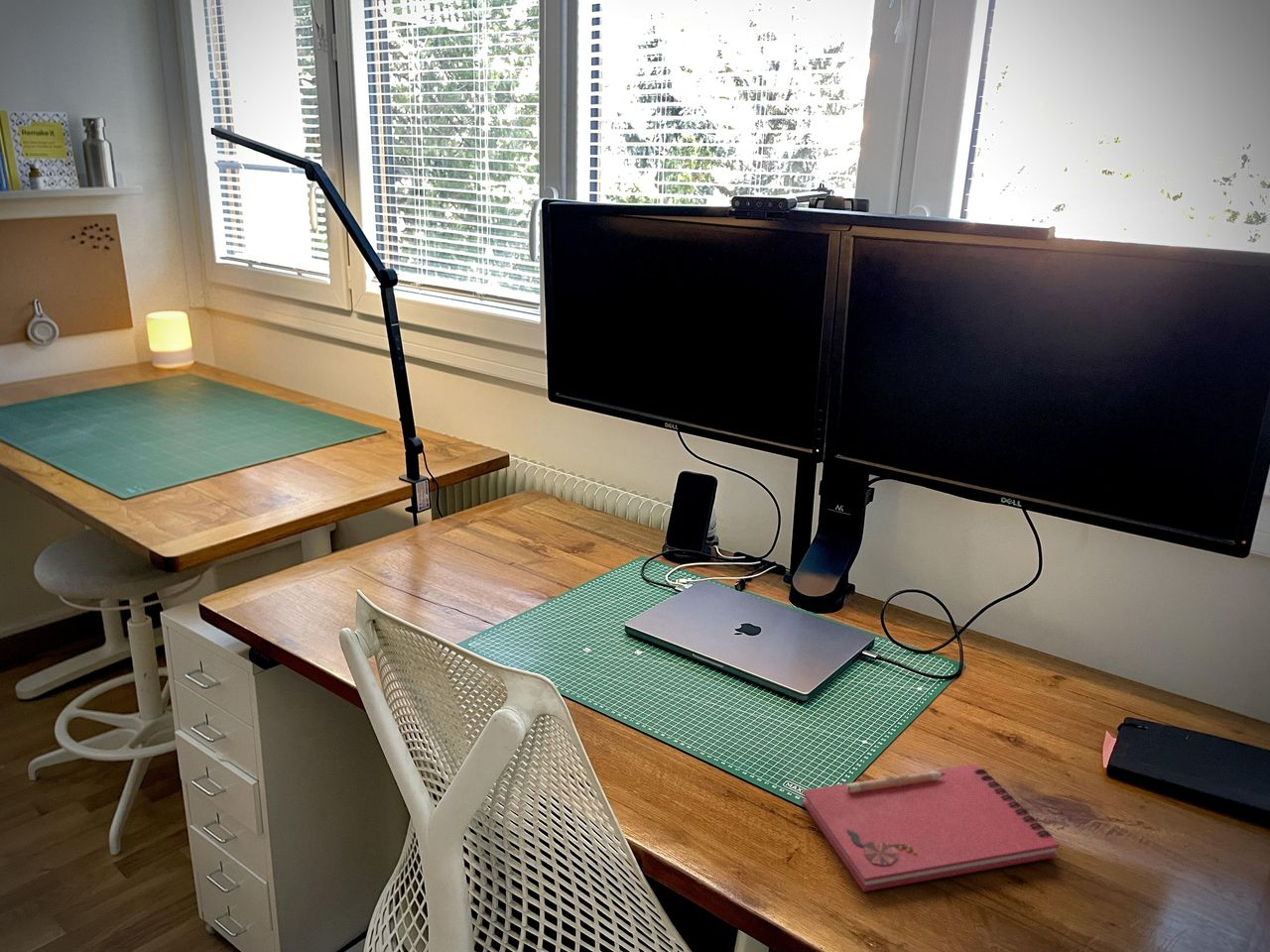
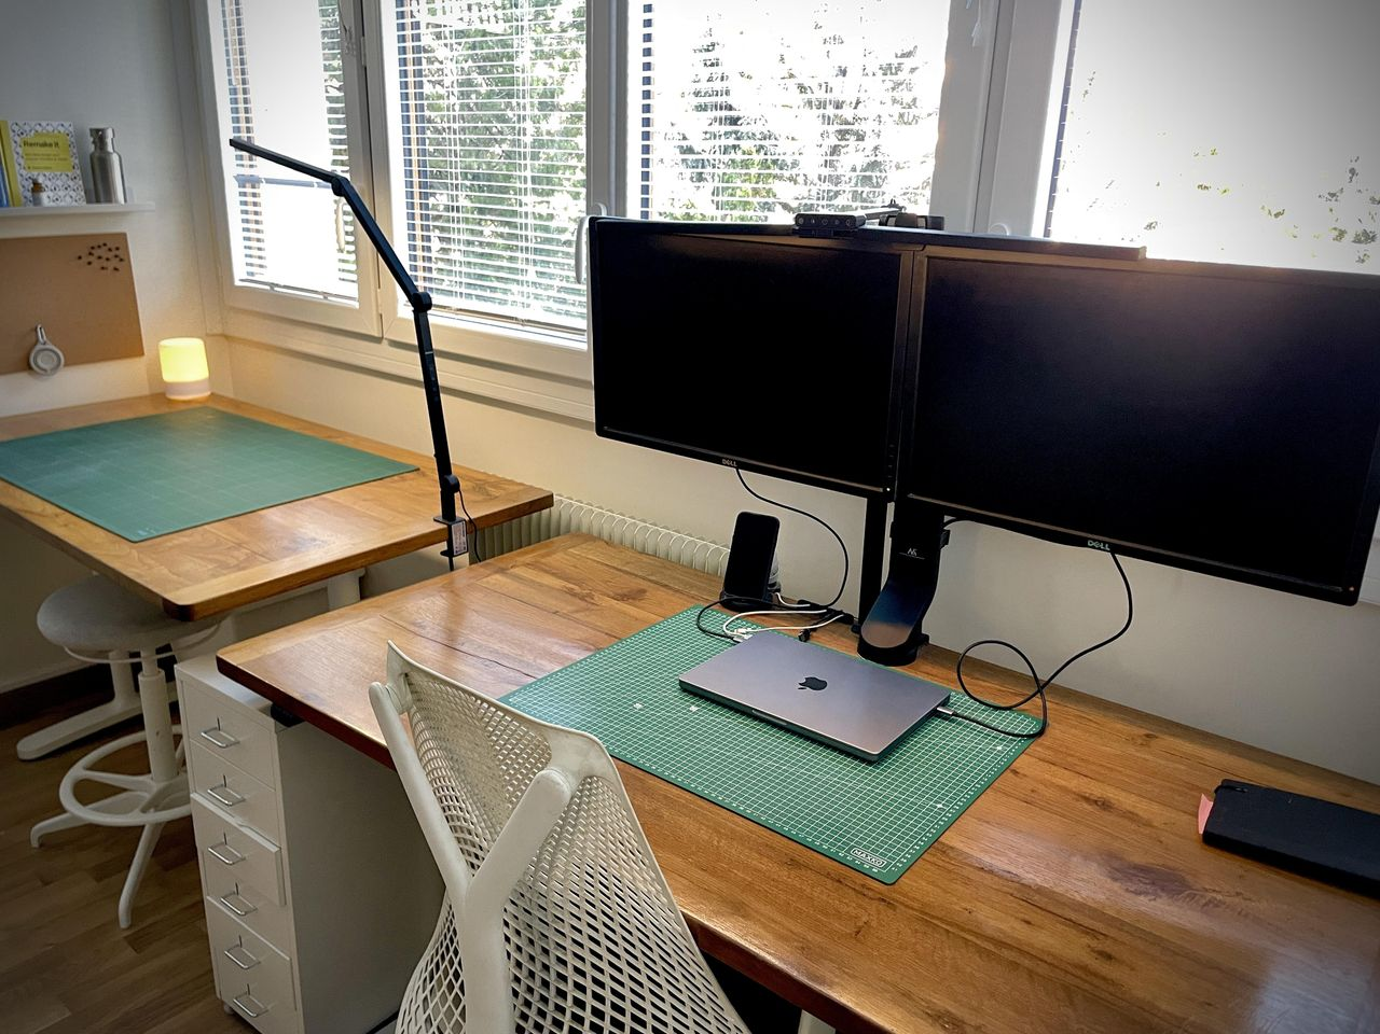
- notebook (928, 817)
